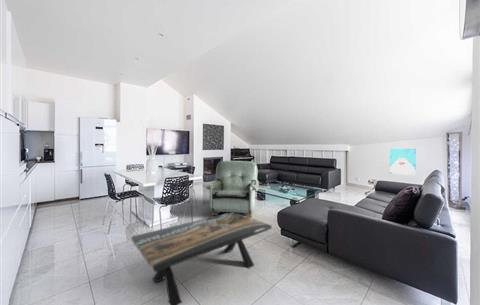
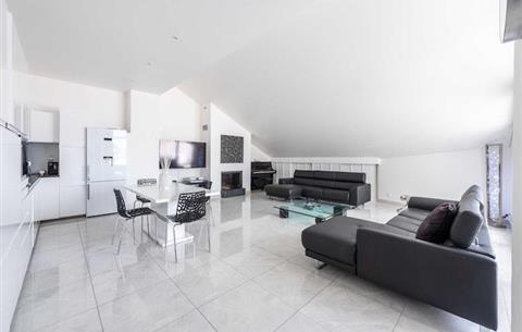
- armchair (234, 185)
- wall art (402, 161)
- coffee table (206, 251)
